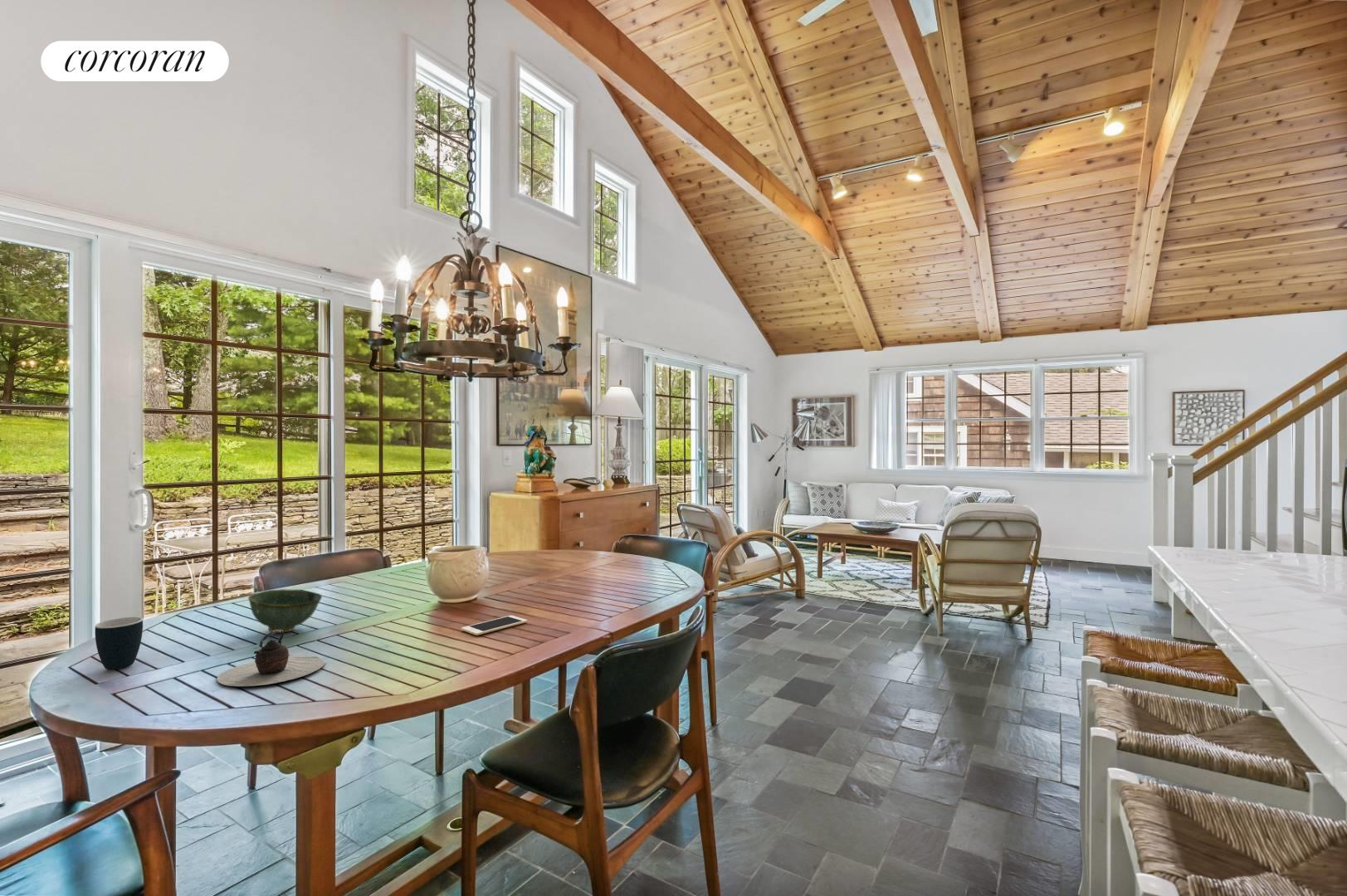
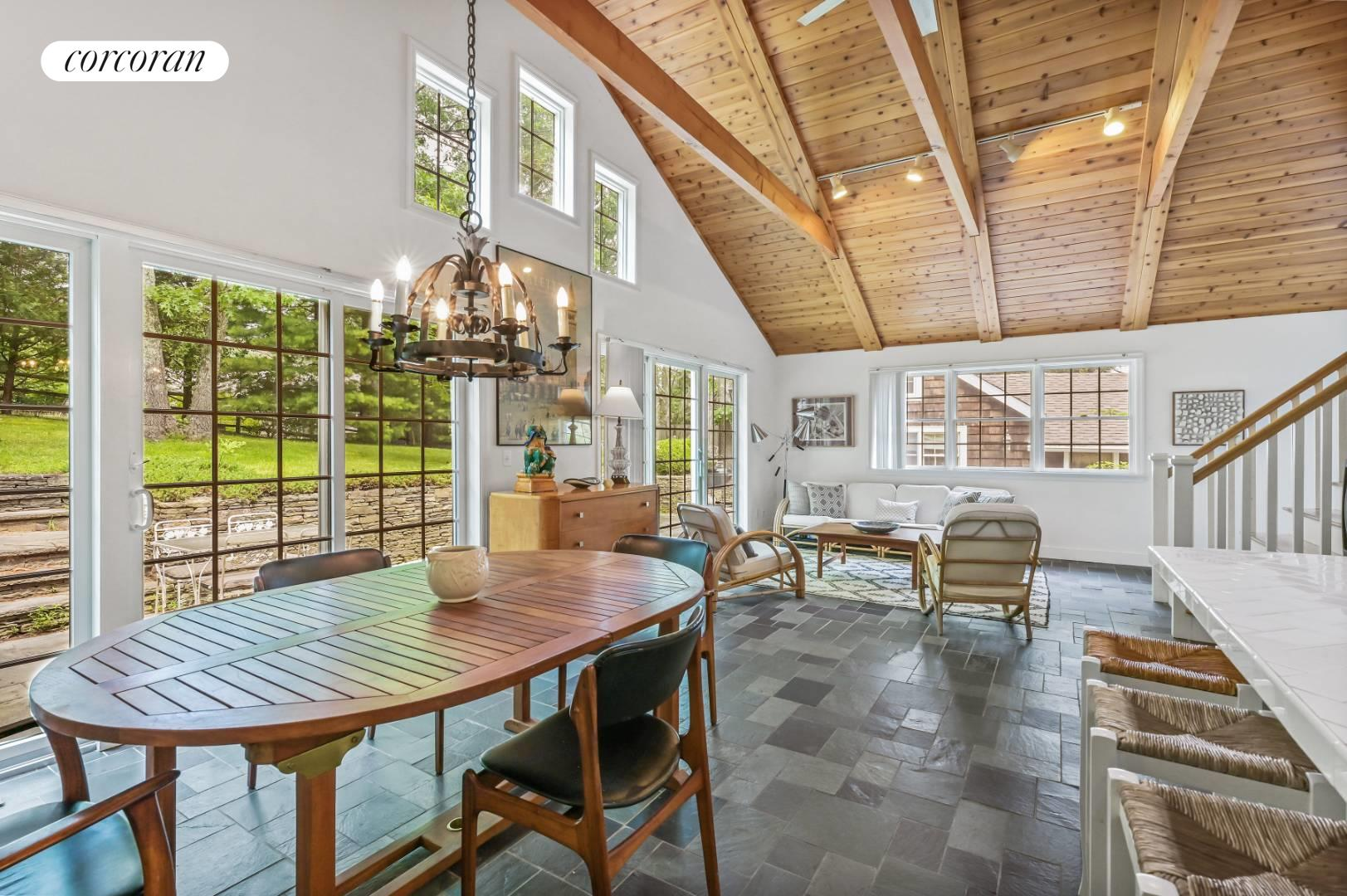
- bowl (286, 611)
- cell phone (495, 625)
- teapot (272, 650)
- mug (123, 641)
